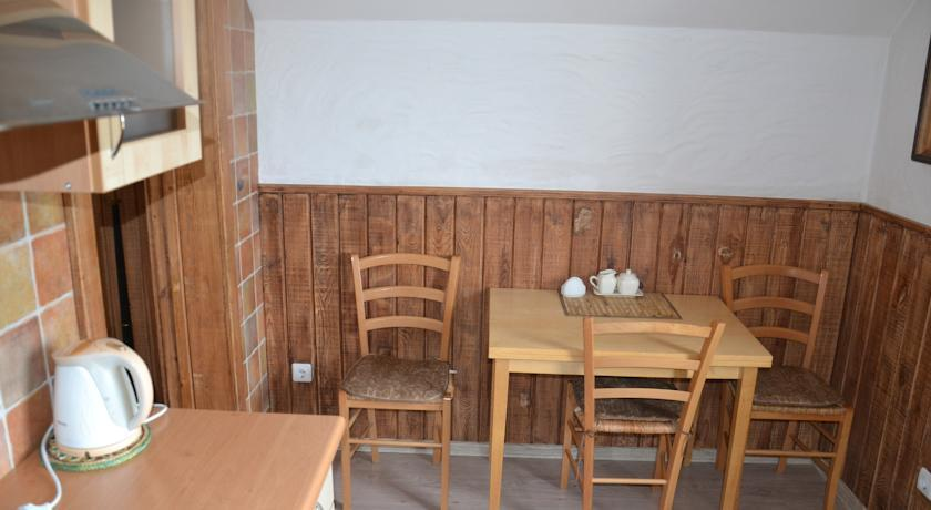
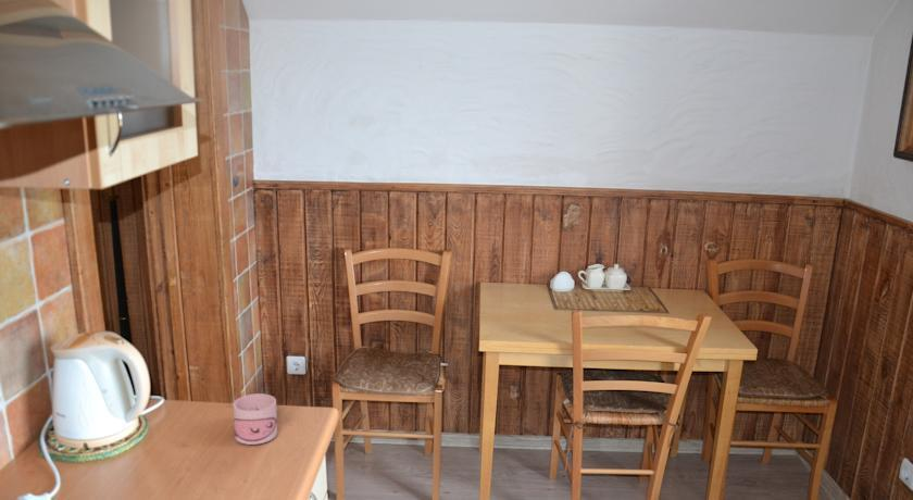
+ mug (253, 415)
